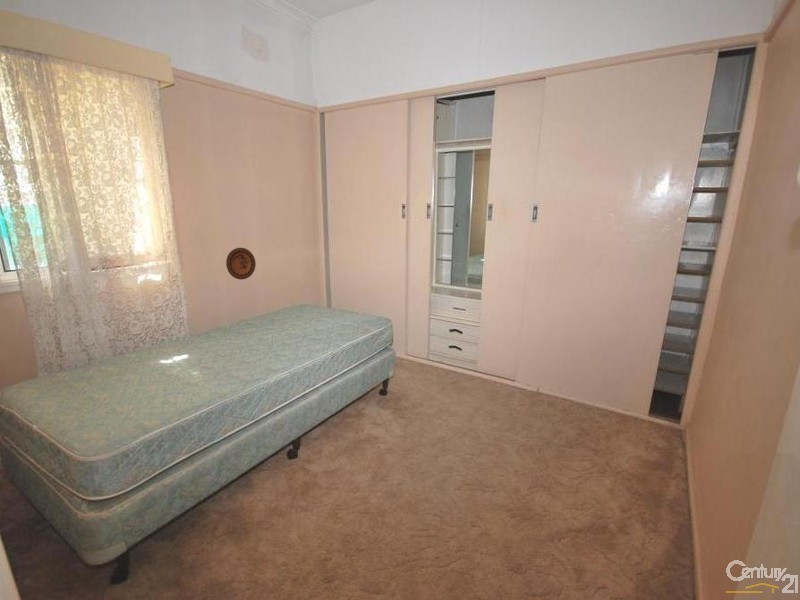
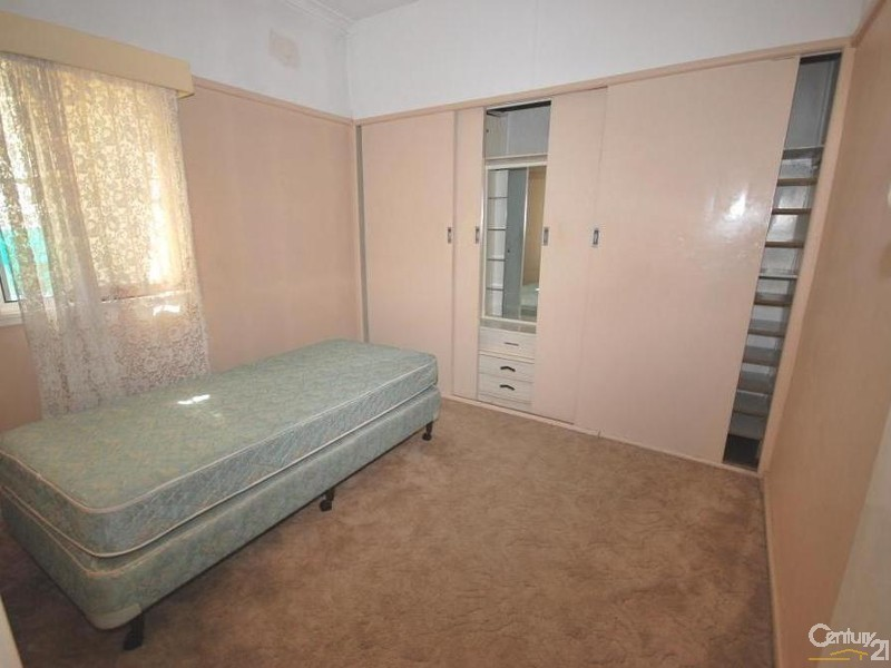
- decorative plate (241, 263)
